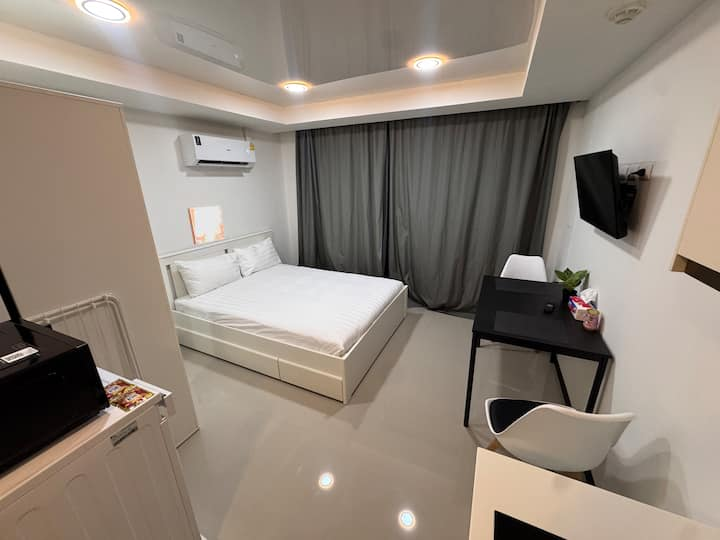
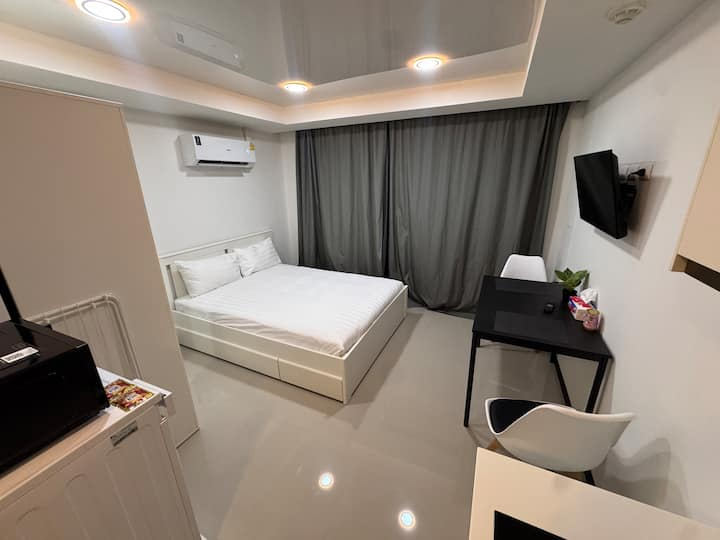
- wall art (207, 224)
